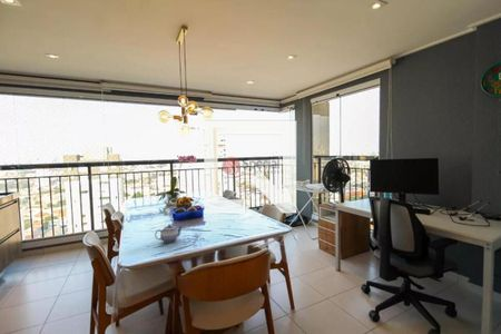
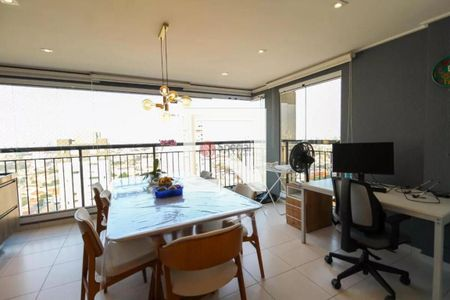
- teapot (169, 232)
